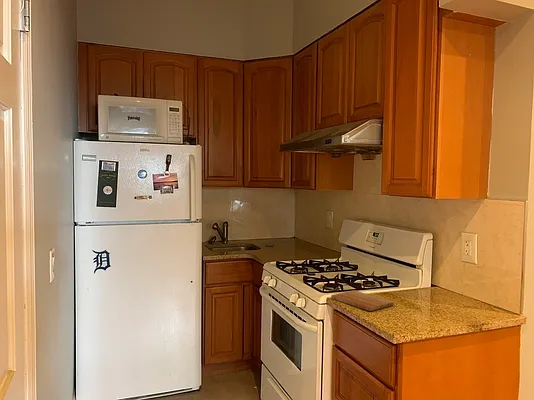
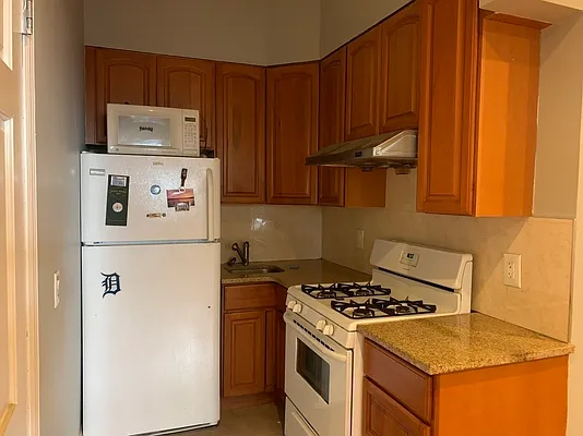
- cutting board (361, 299)
